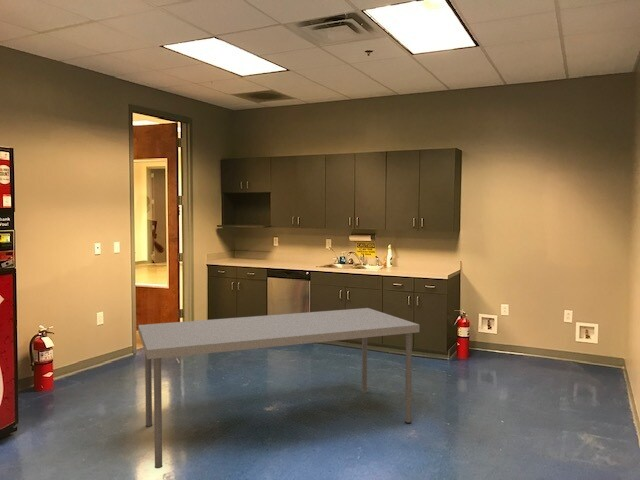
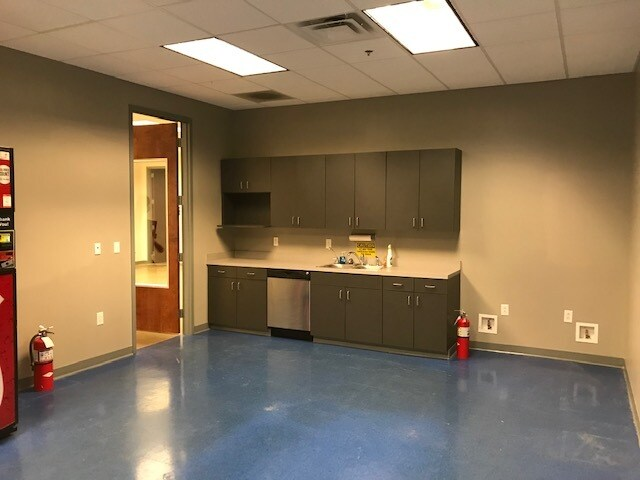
- dining table (274, 346)
